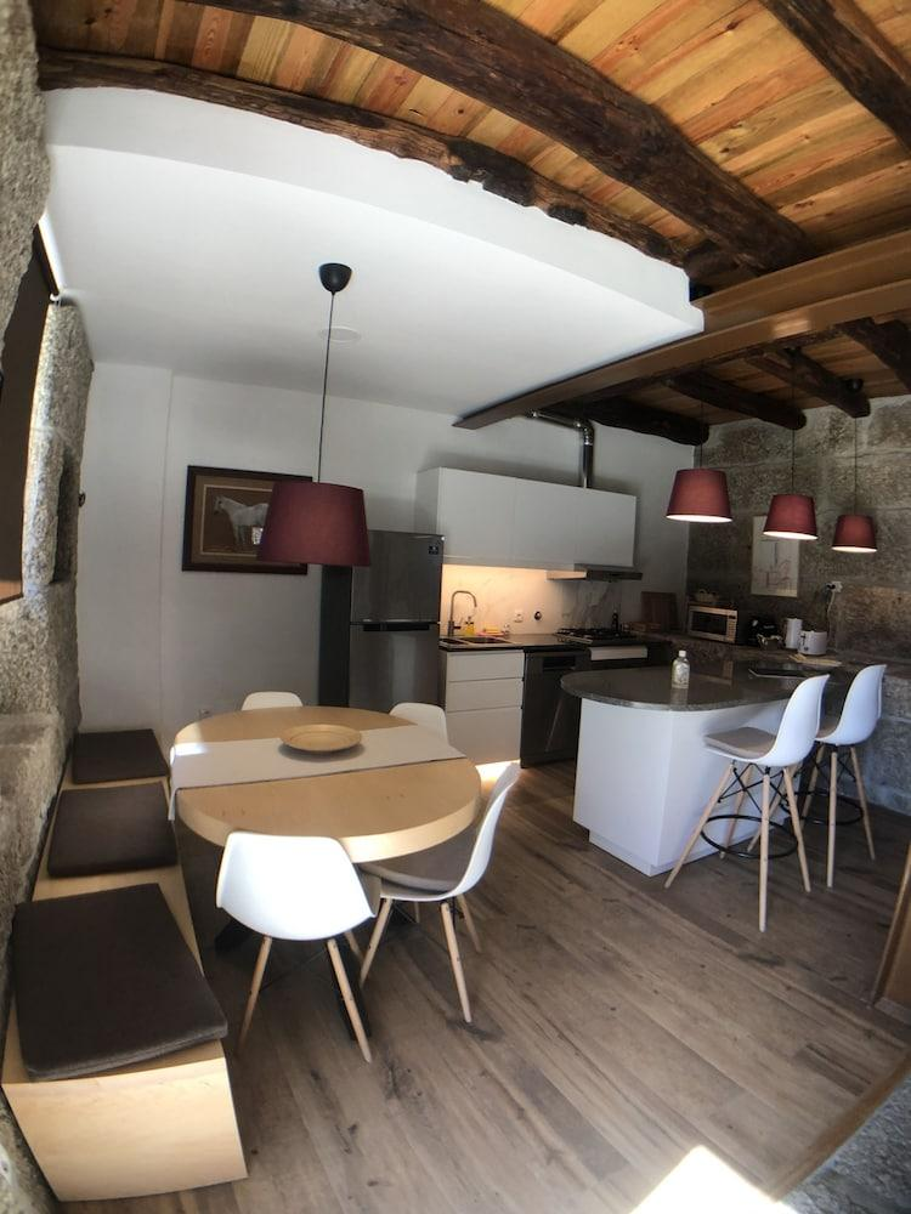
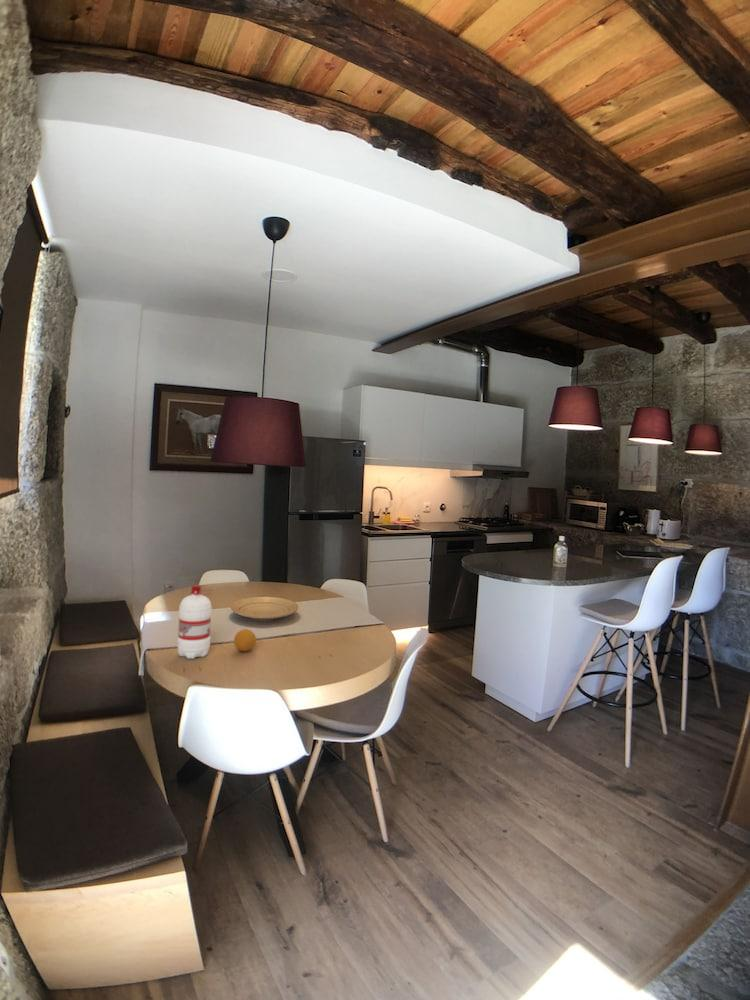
+ fruit (245, 639)
+ water bottle (194, 620)
